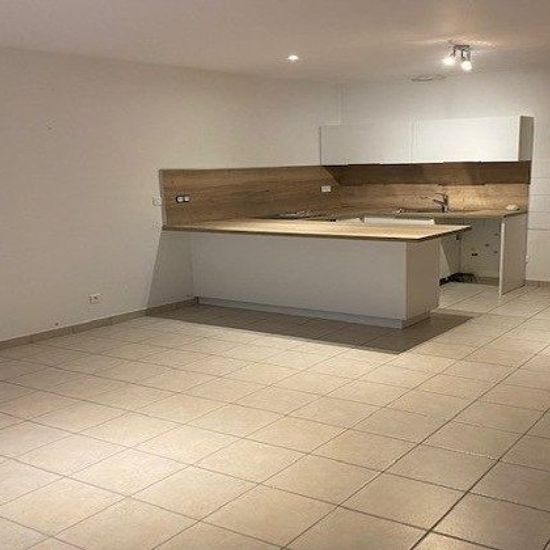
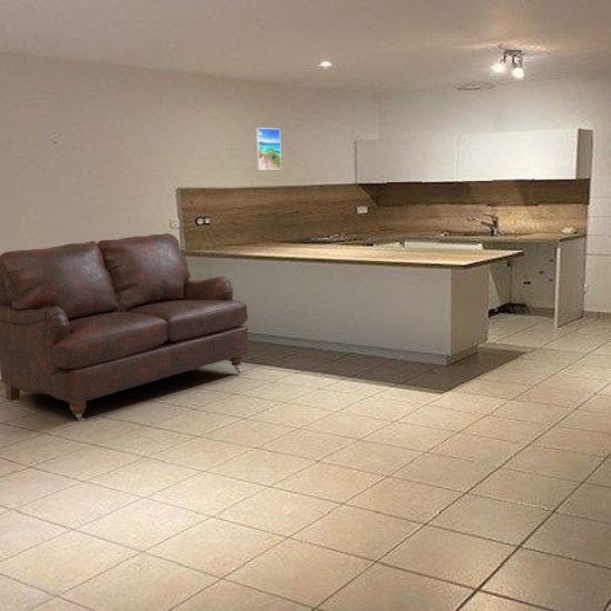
+ sofa (119, 313)
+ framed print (268, 149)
